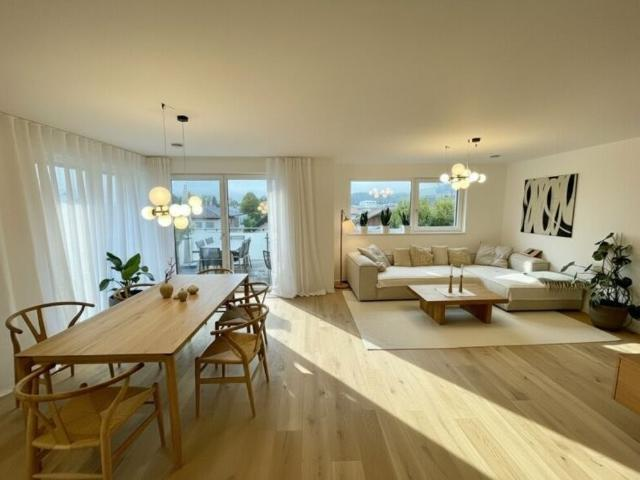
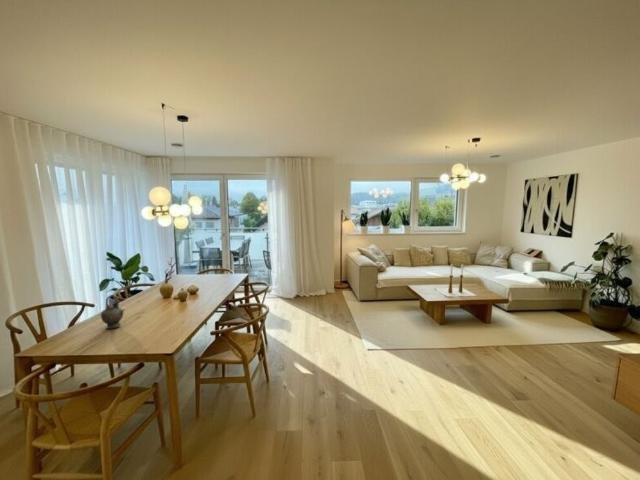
+ teapot (114, 311)
